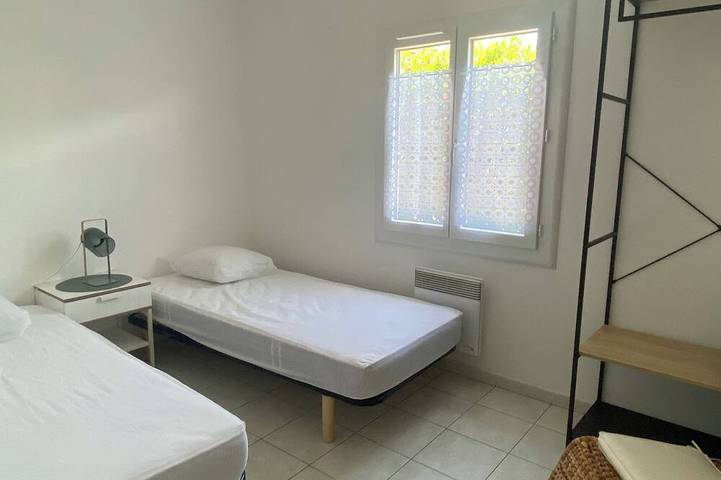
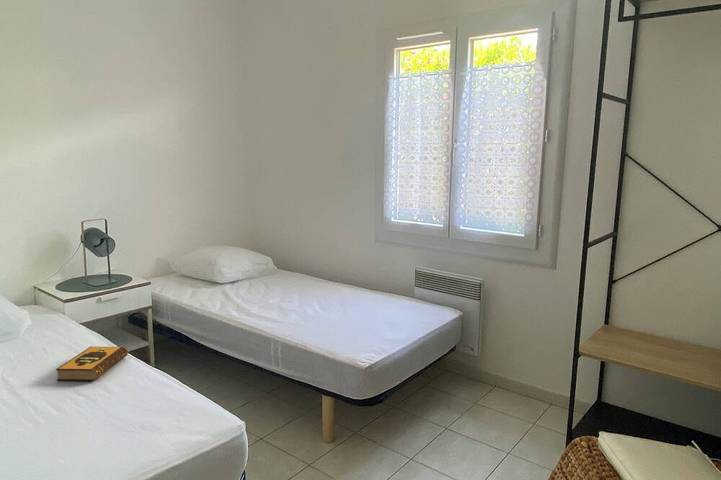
+ hardback book (94, 362)
